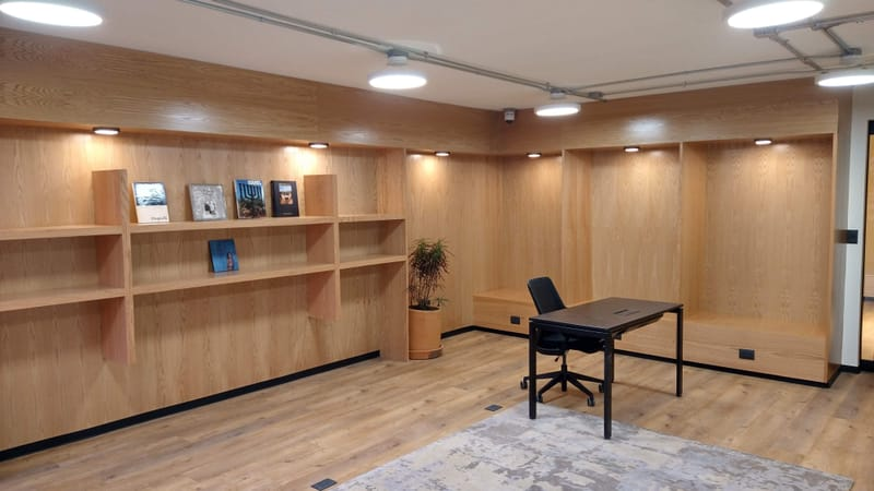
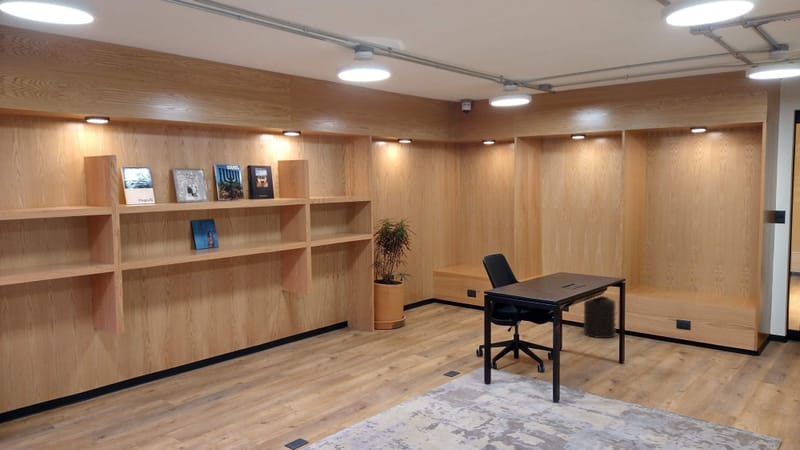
+ trash can (599, 309)
